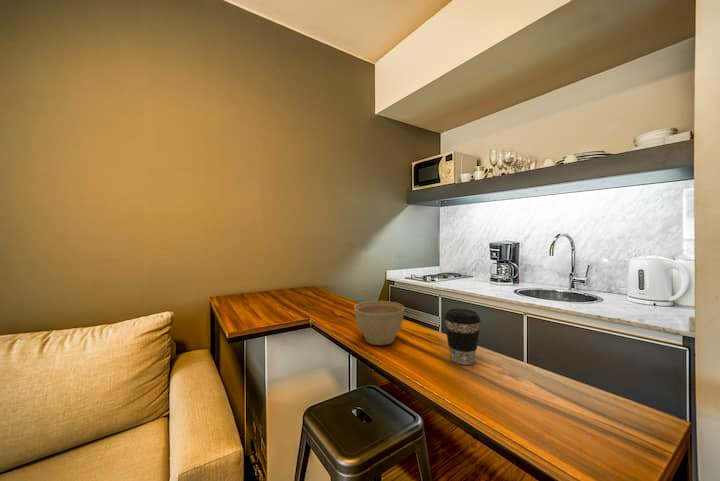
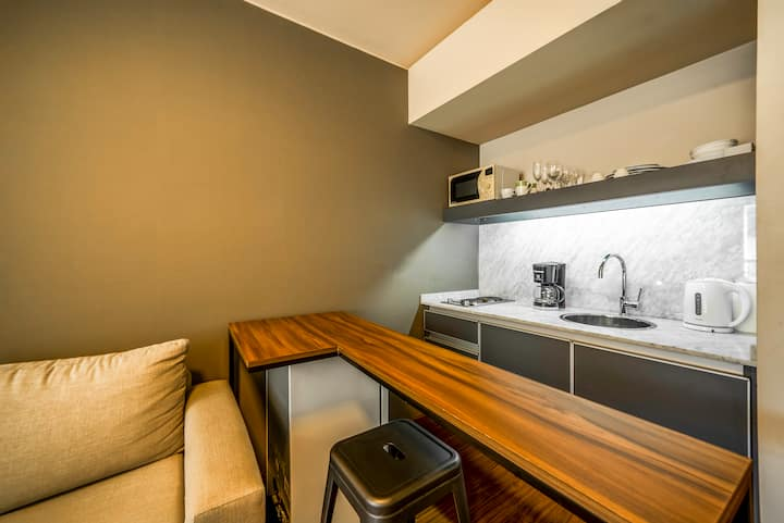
- planter bowl (379, 323)
- coffee cup (462, 336)
